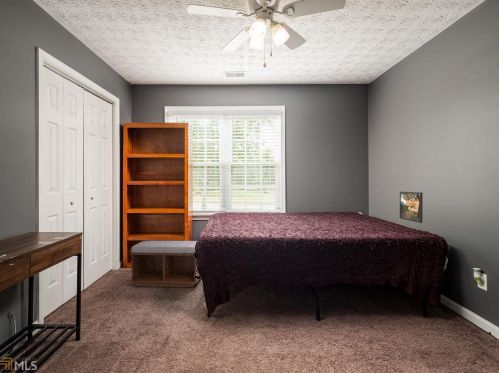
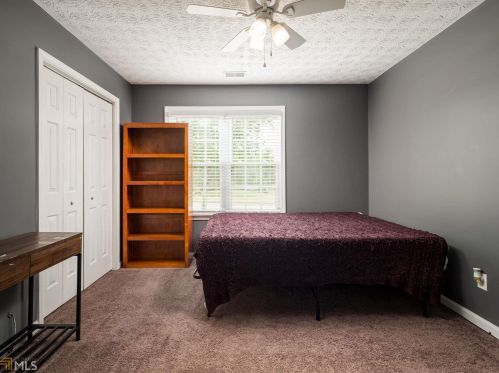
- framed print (410, 206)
- bench (168, 262)
